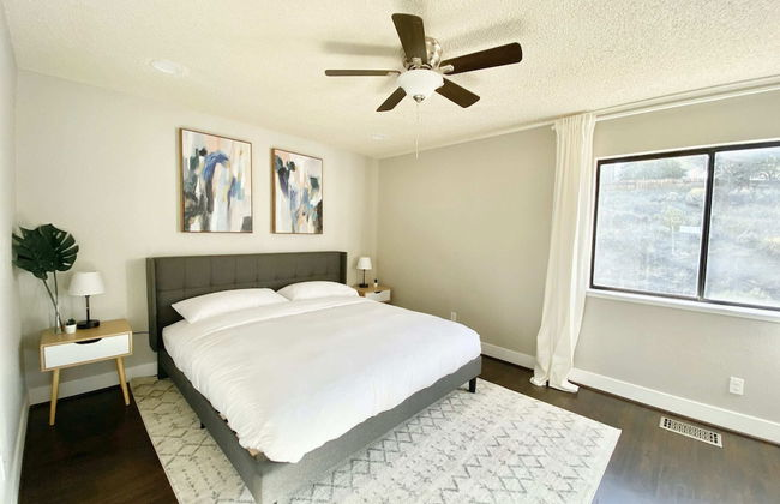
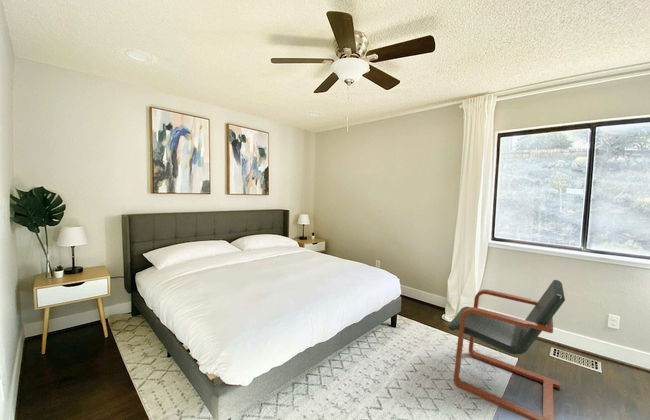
+ armchair (503, 330)
